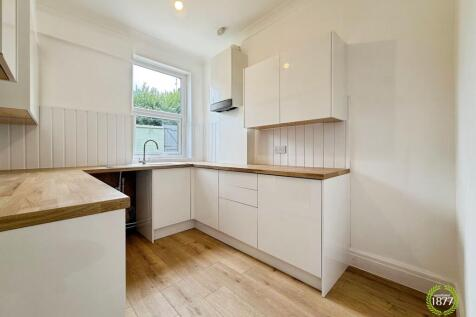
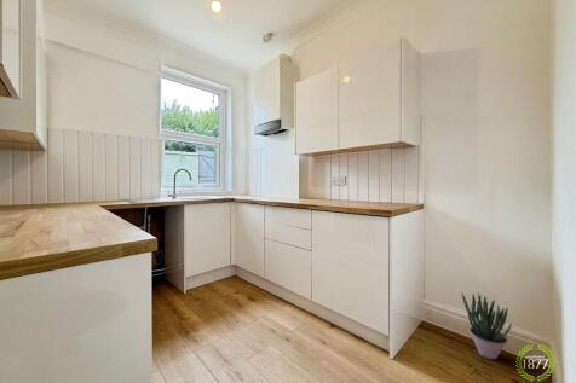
+ potted plant (484, 324)
